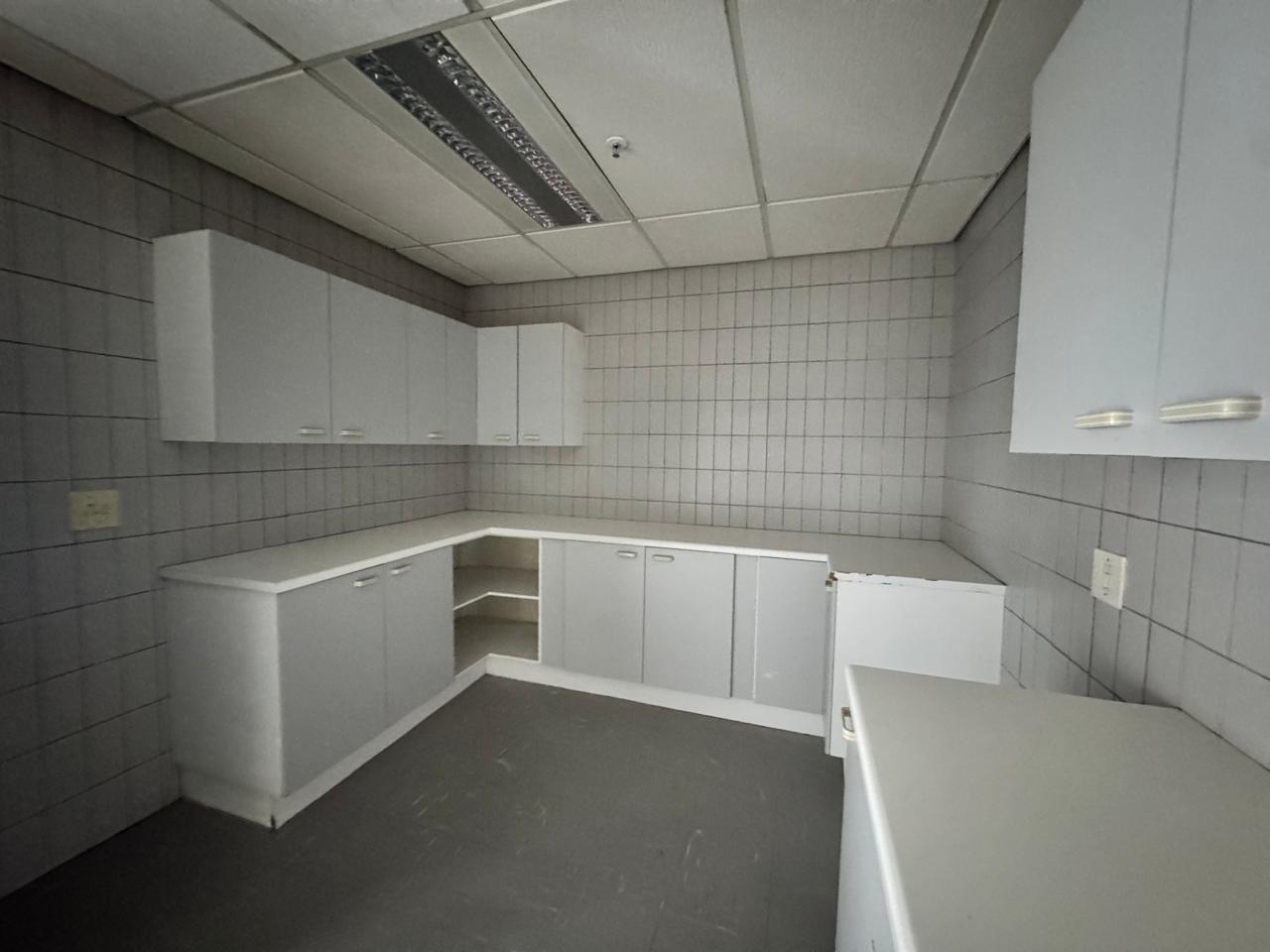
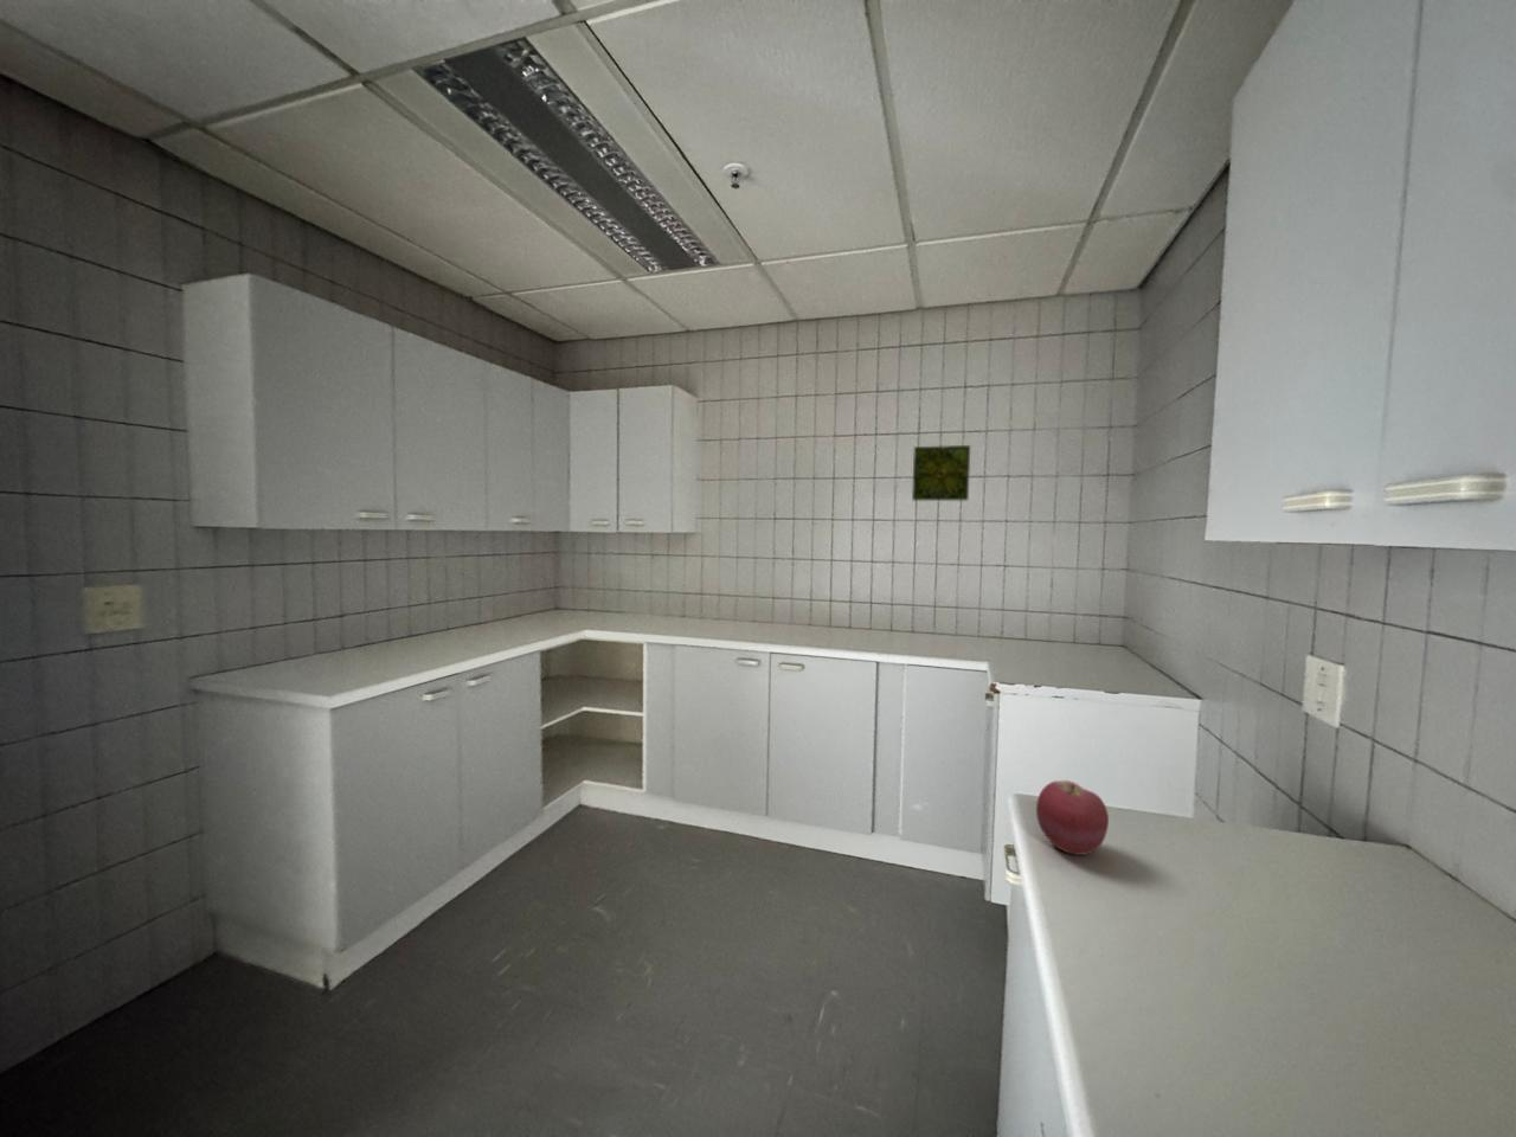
+ decorative tile (941, 473)
+ apple (1071, 816)
